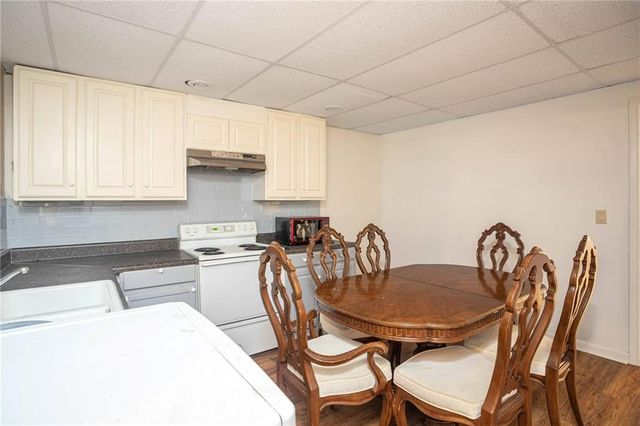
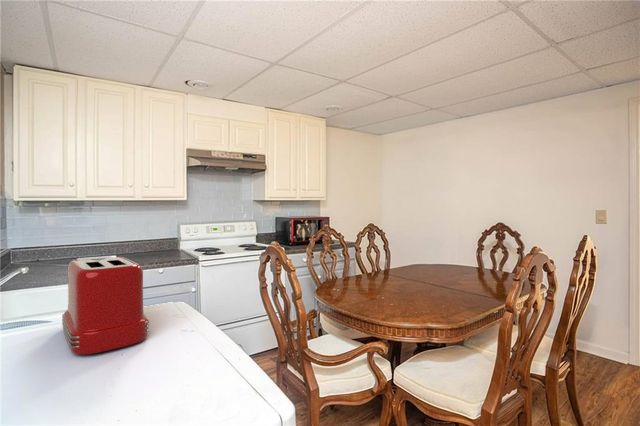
+ toaster (104, 297)
